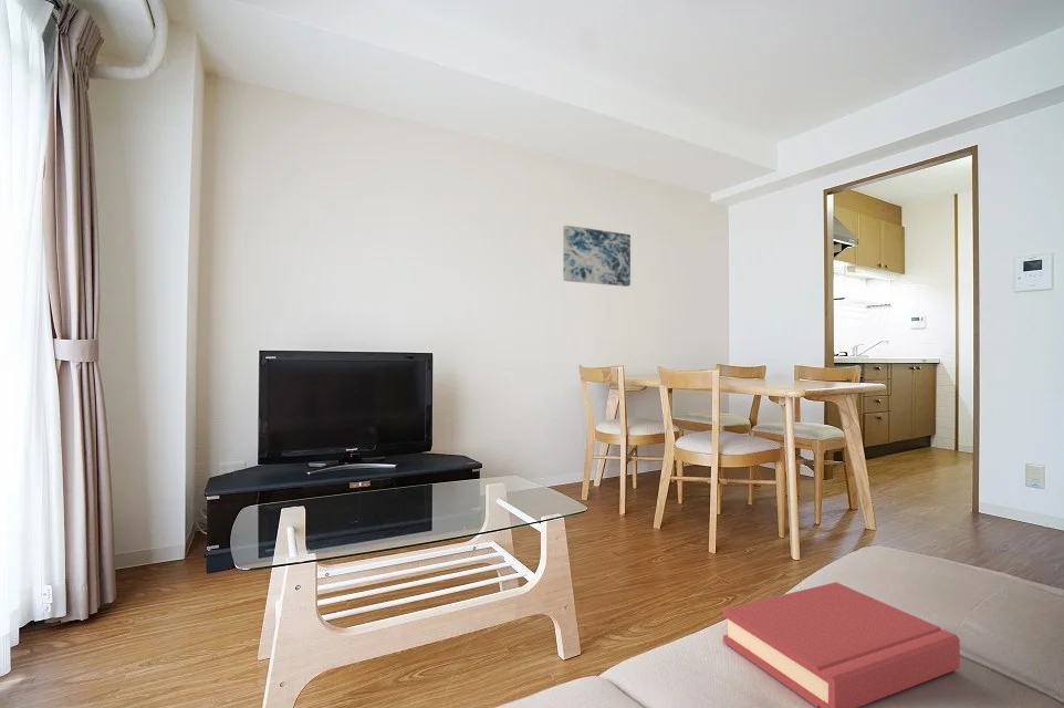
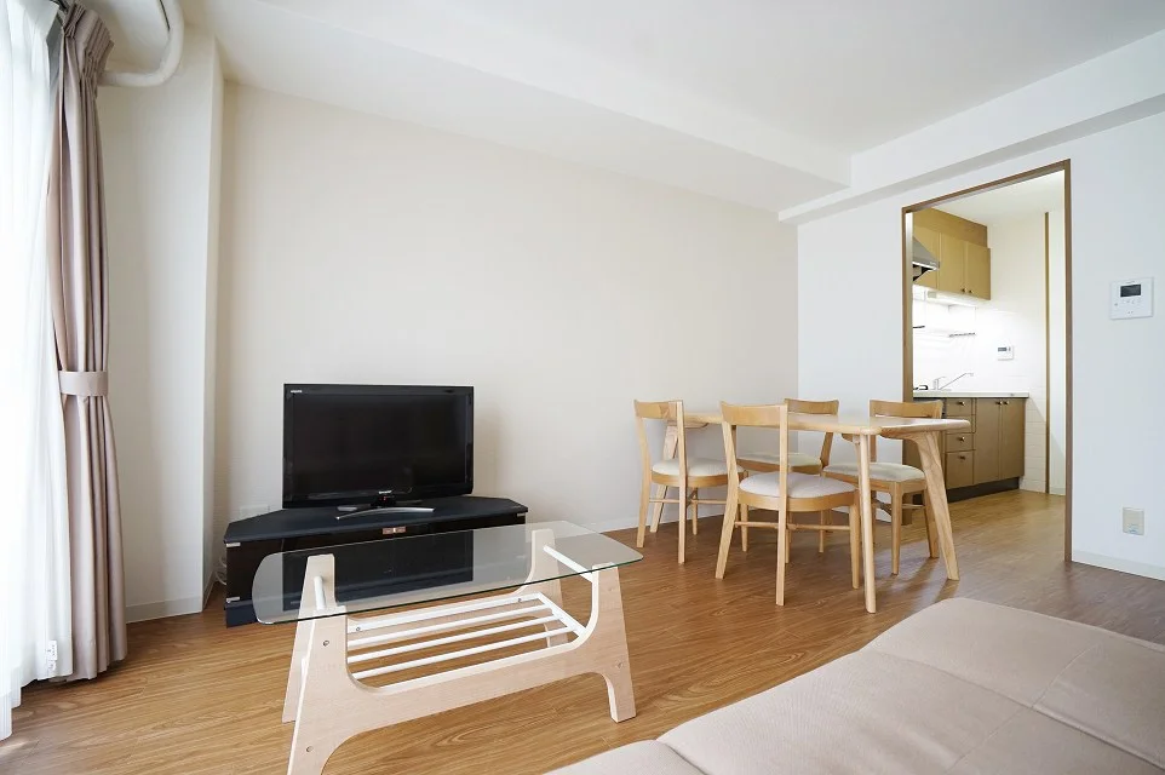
- hardback book (835, 638)
- wall art (597, 257)
